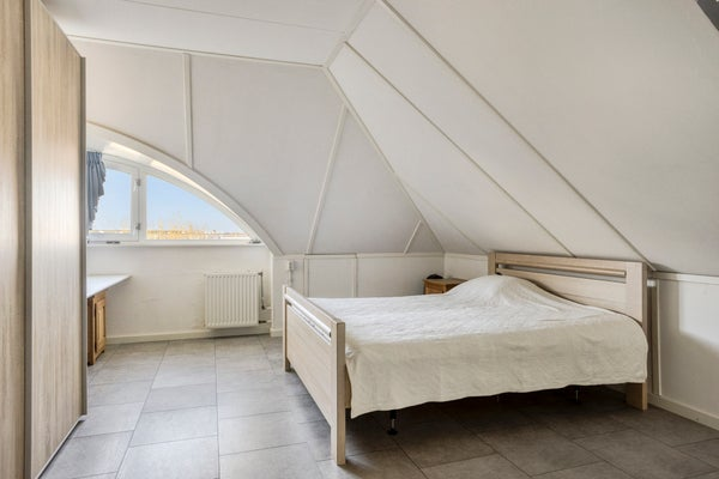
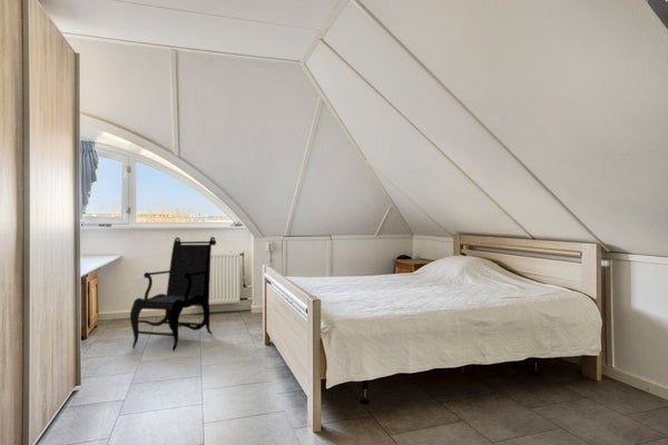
+ armchair (176, 288)
